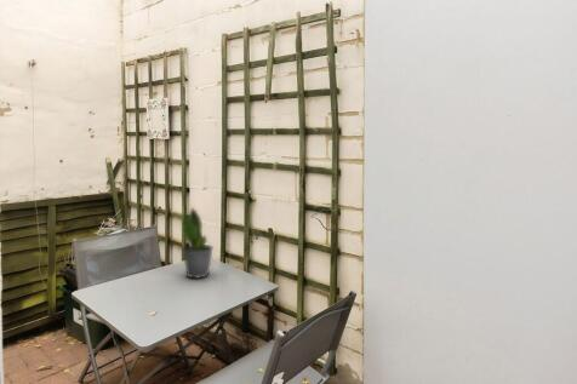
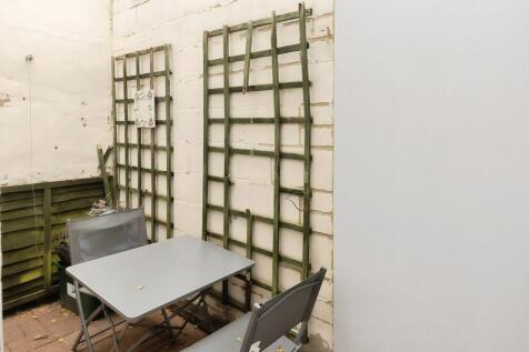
- potted plant (196, 241)
